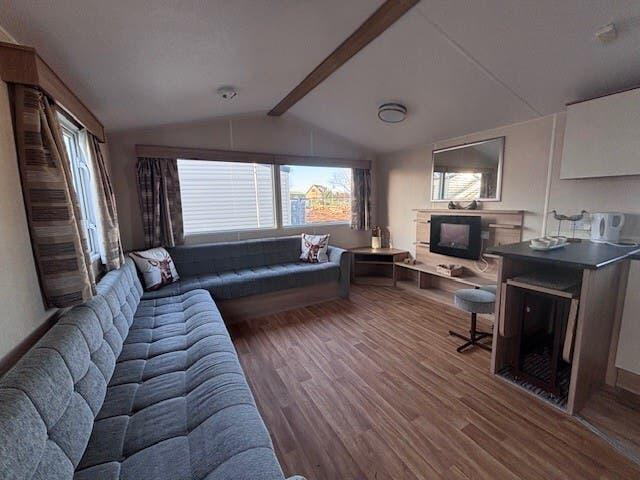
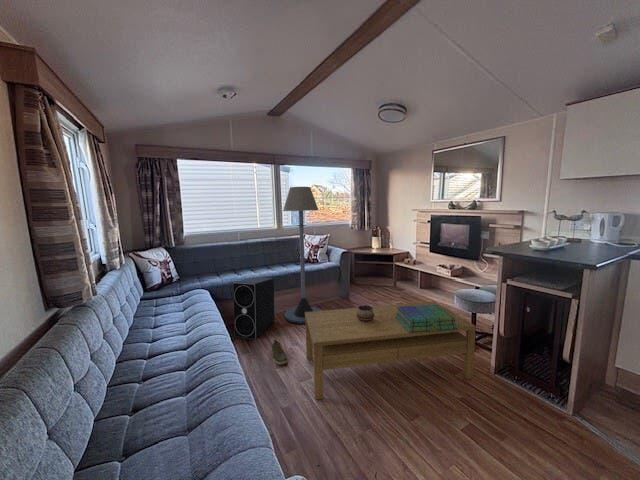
+ decorative bowl (365, 313)
+ stereo (255, 303)
+ coffee table (383, 343)
+ floor lamp (302, 253)
+ stack of books (424, 317)
+ shoe (278, 350)
